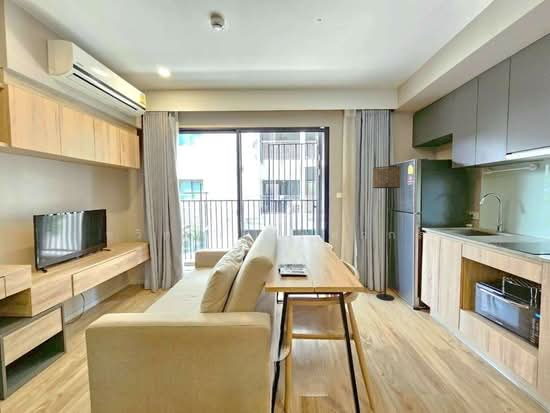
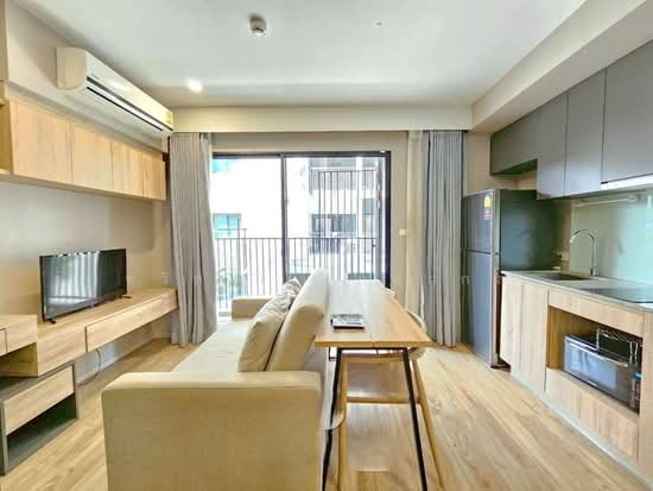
- floor lamp (385, 233)
